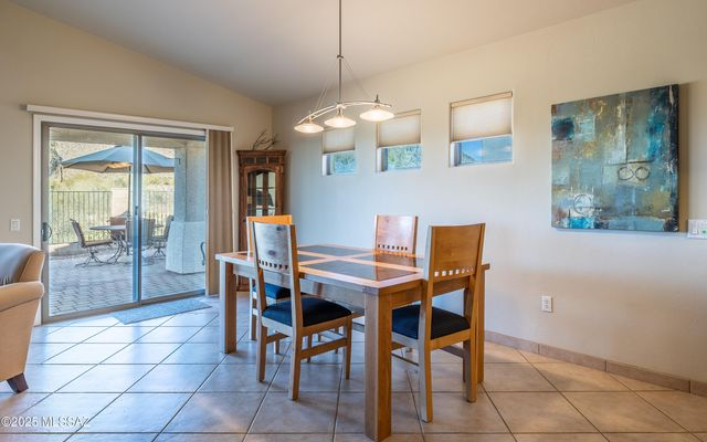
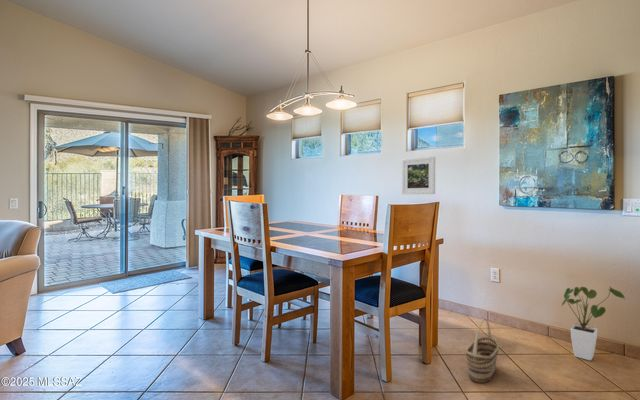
+ house plant (589, 320)
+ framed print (418, 176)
+ basket (482, 346)
